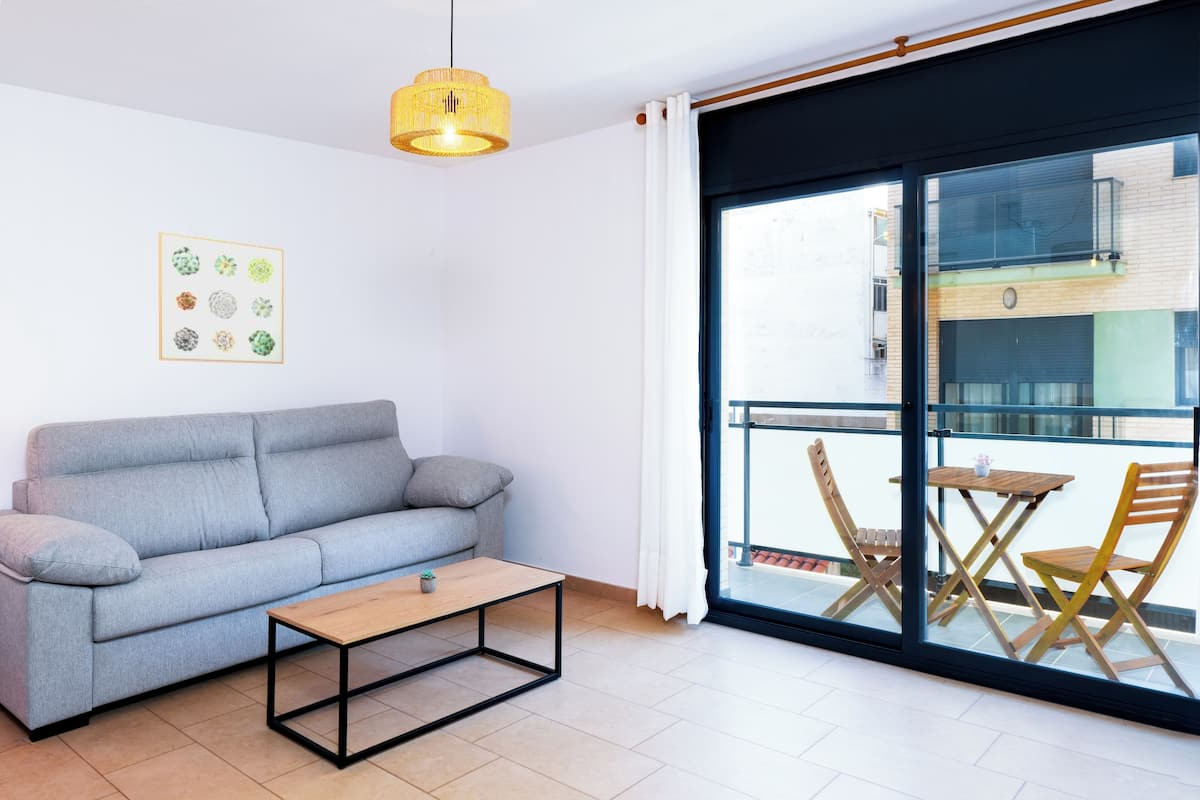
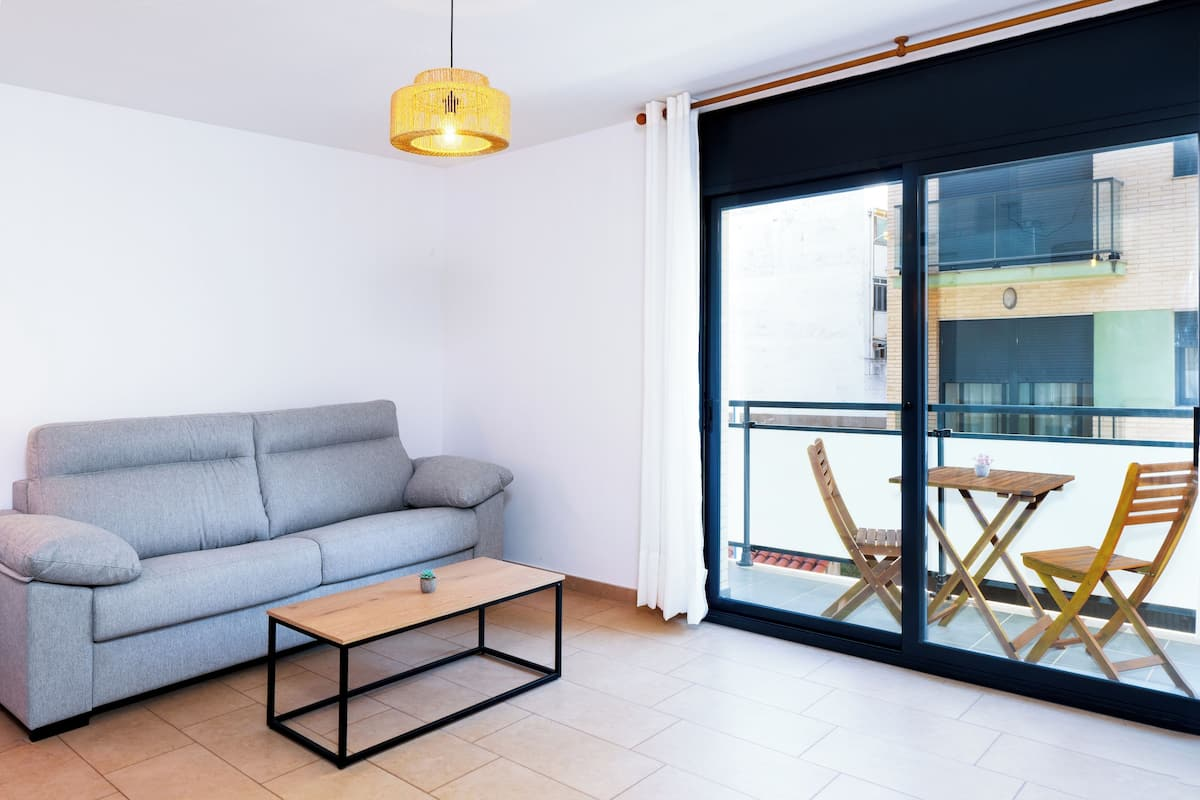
- wall art (224, 301)
